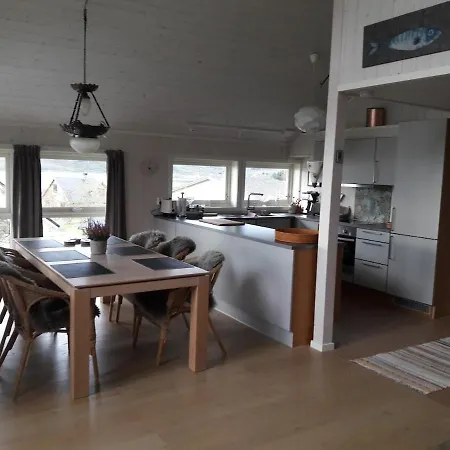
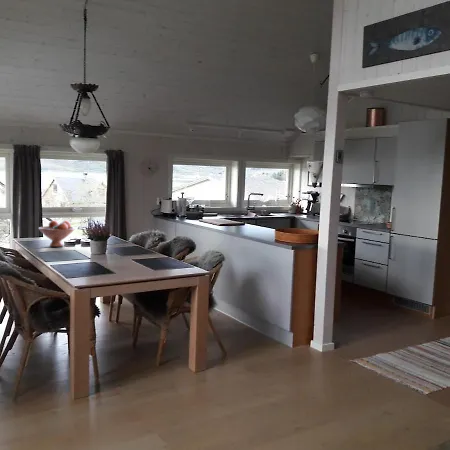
+ fruit bowl (56, 233)
